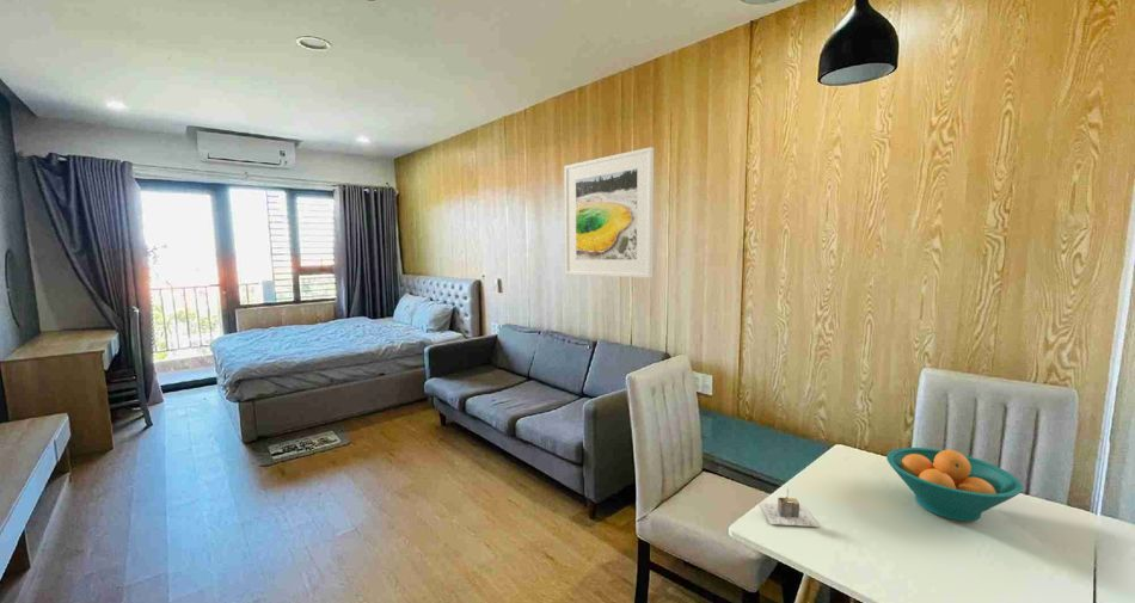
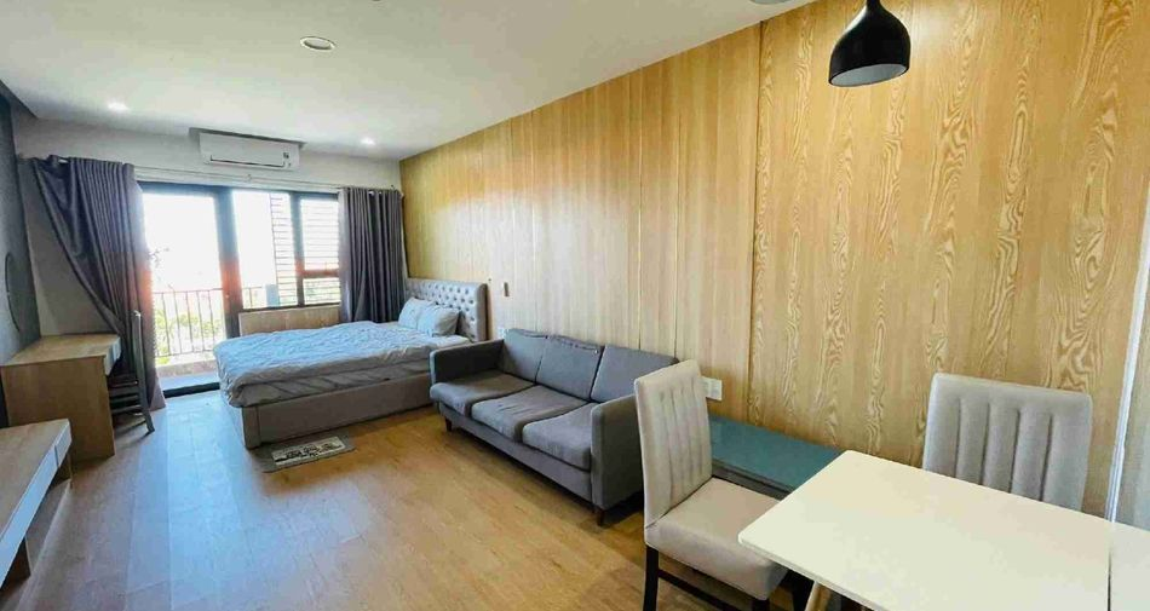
- architectural model (787, 500)
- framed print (605, 217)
- fruit bowl (949, 479)
